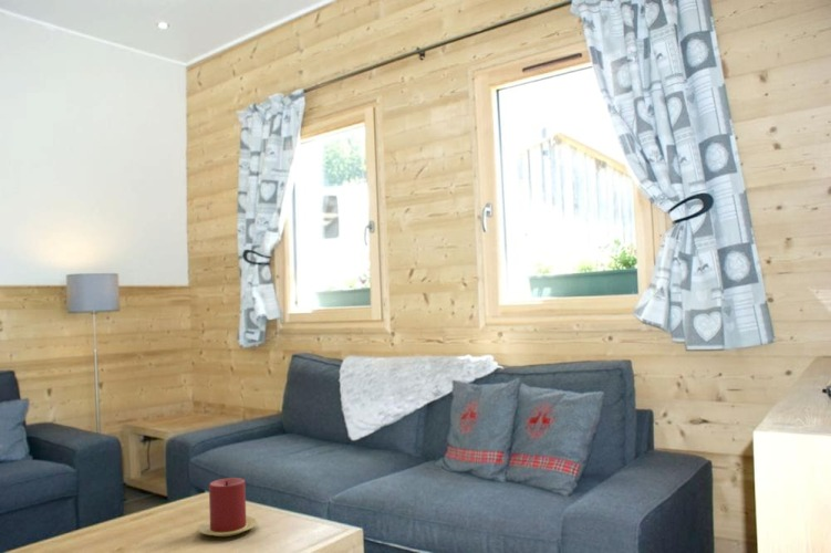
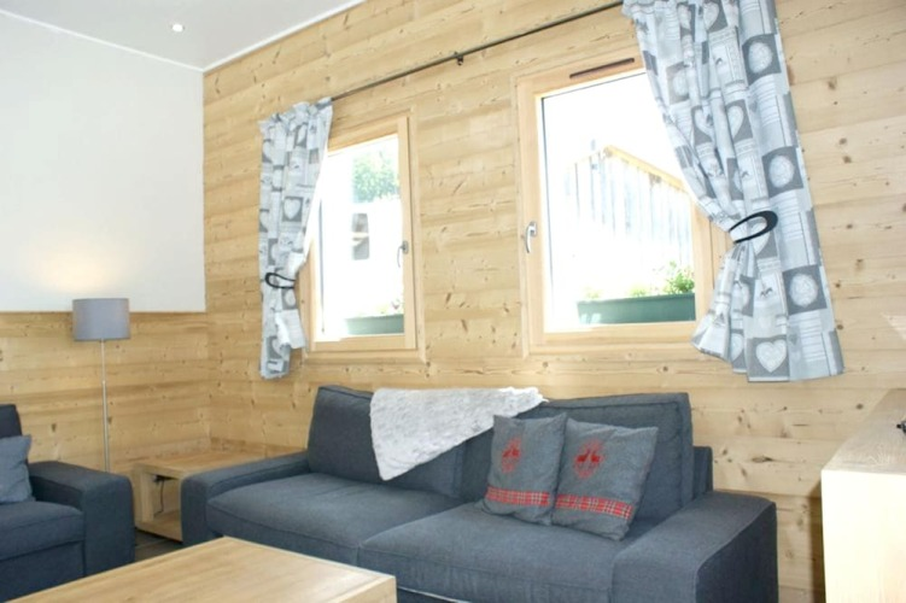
- candle (227, 505)
